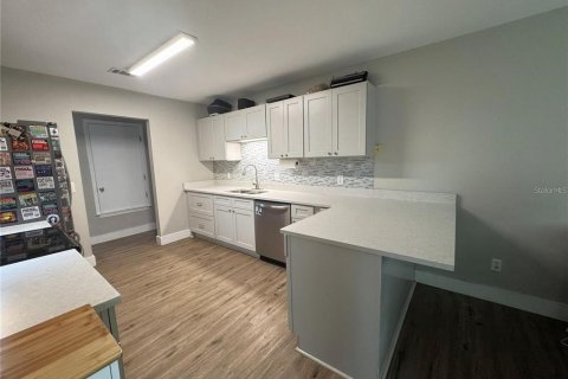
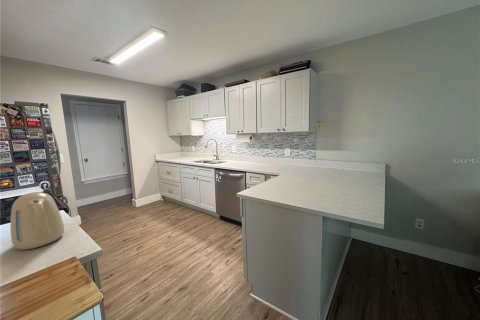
+ kettle (37, 217)
